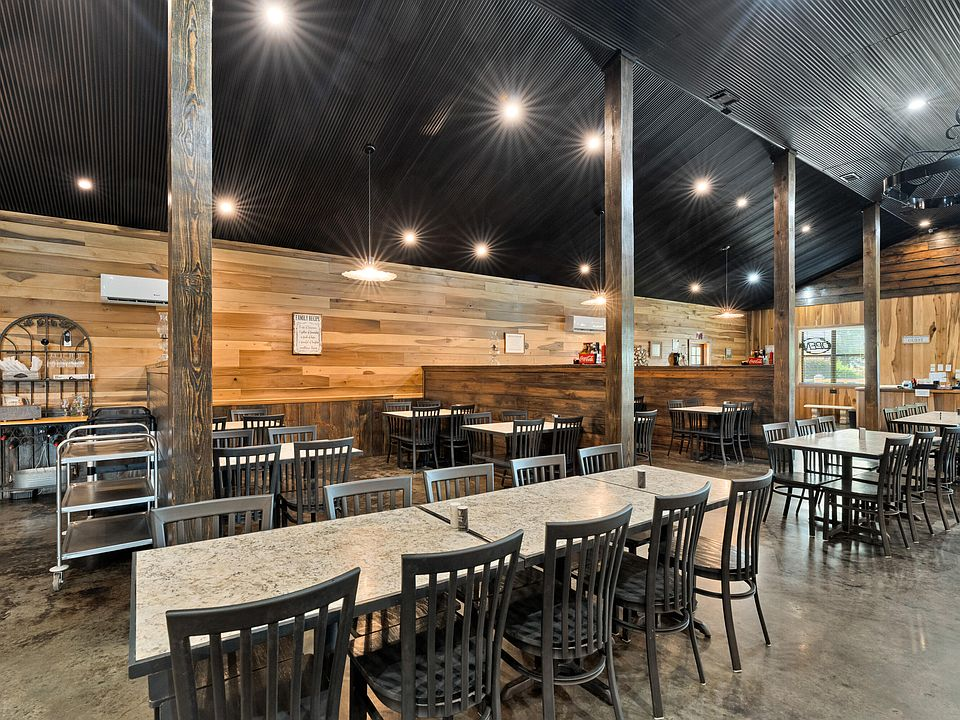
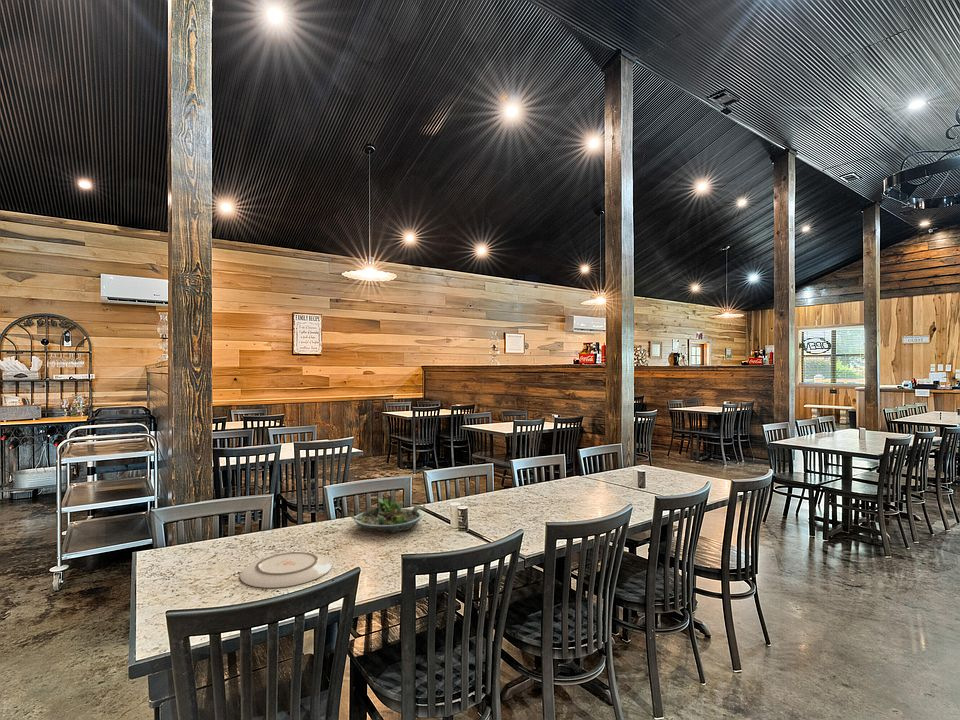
+ succulent planter (388, 511)
+ plate (287, 566)
